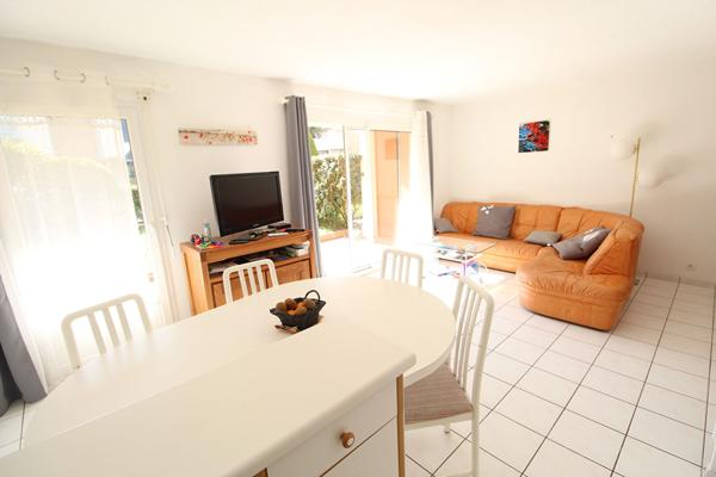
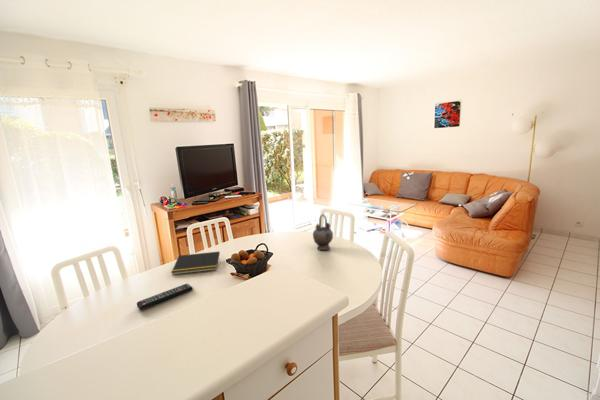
+ teapot (323, 232)
+ remote control (166, 295)
+ notepad (196, 262)
